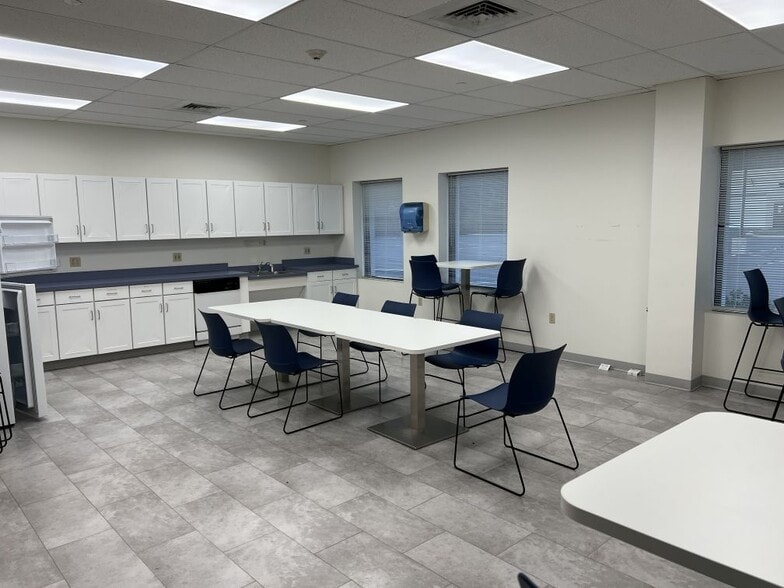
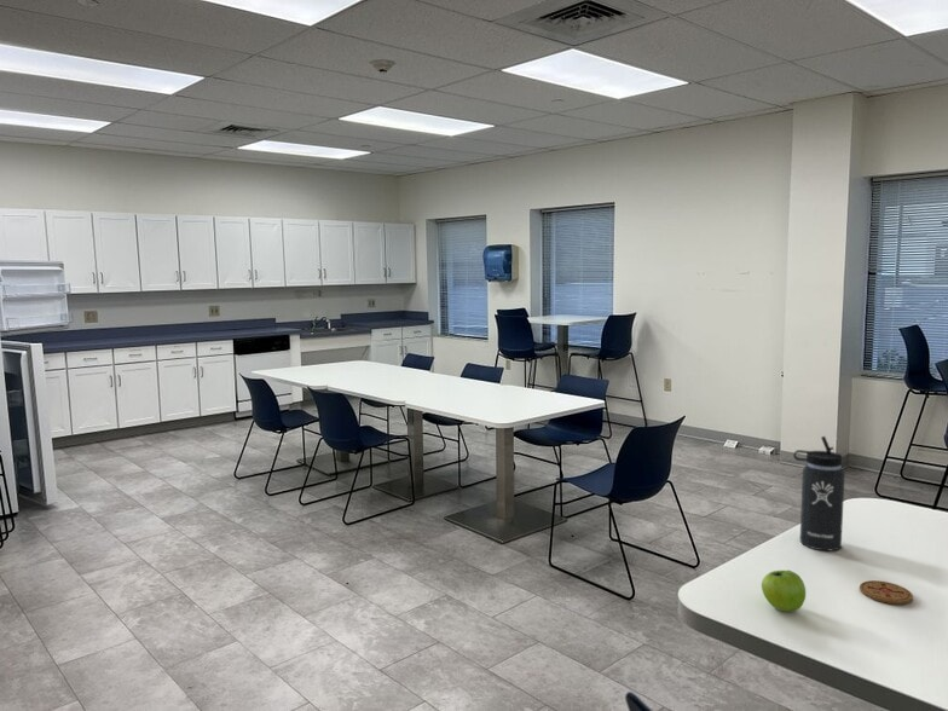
+ fruit (784, 589)
+ coaster (885, 591)
+ thermos bottle (817, 490)
